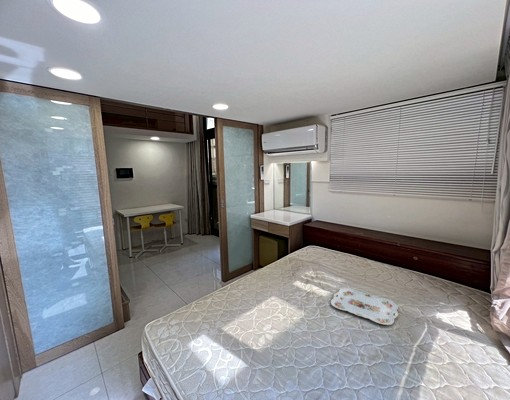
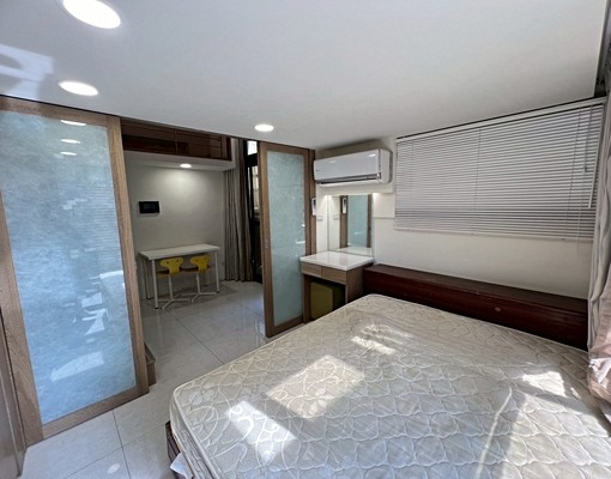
- serving tray (363, 304)
